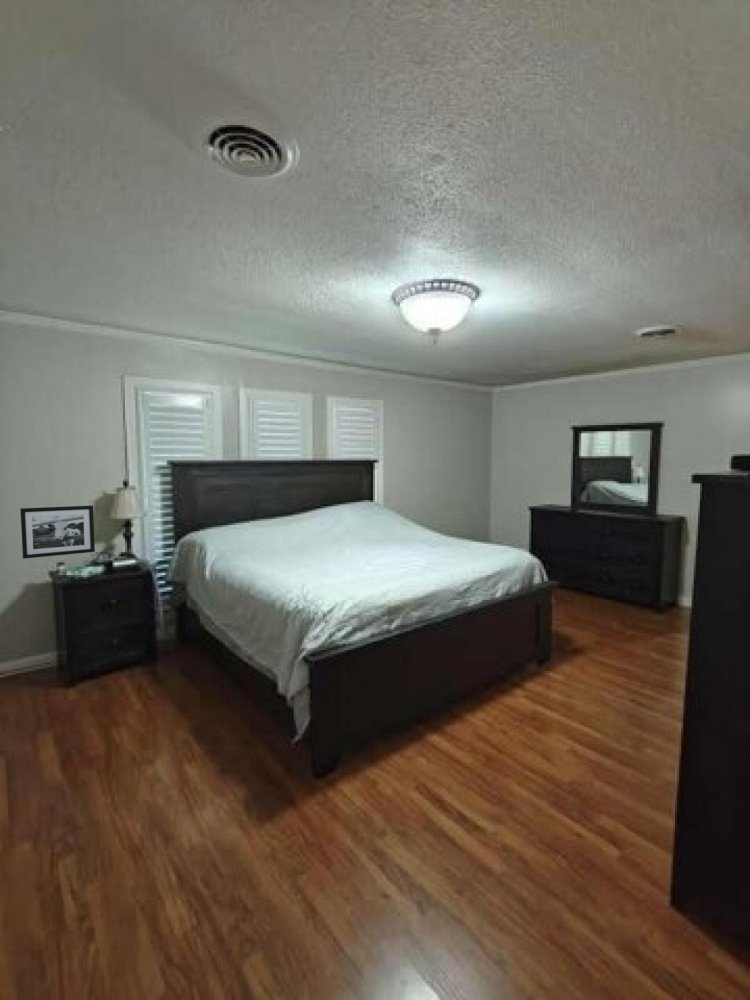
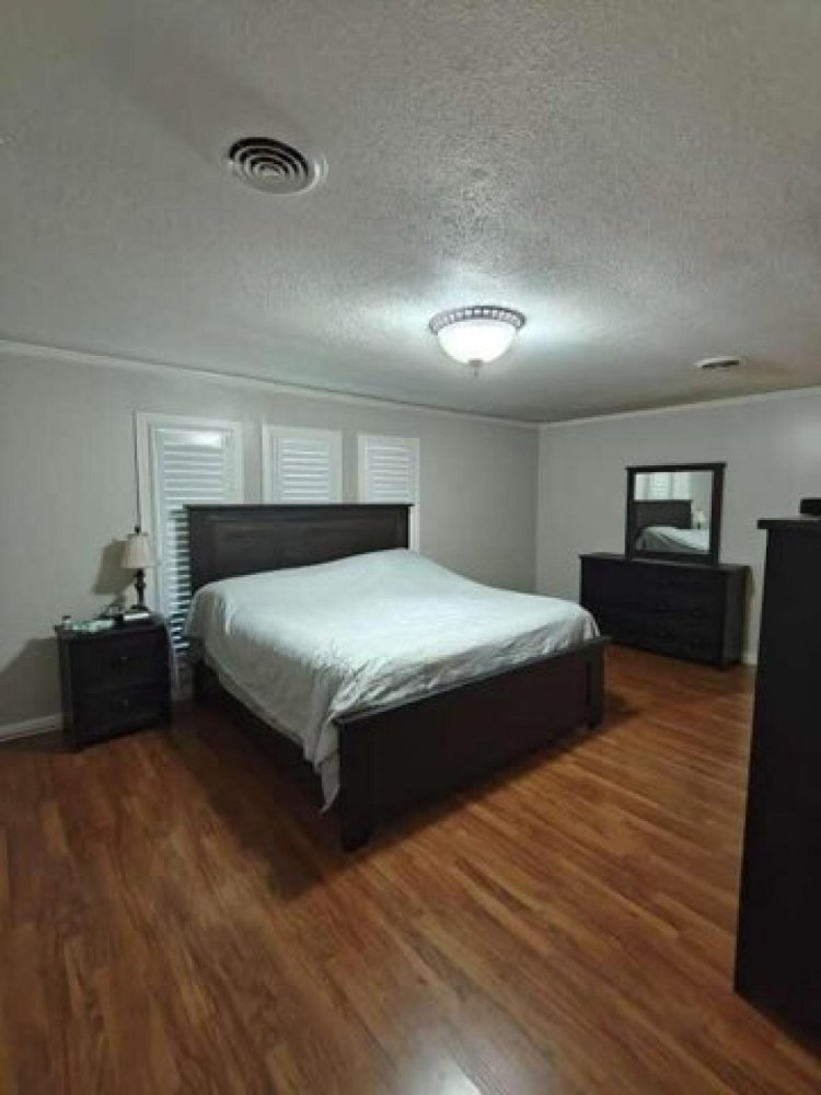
- picture frame (59, 531)
